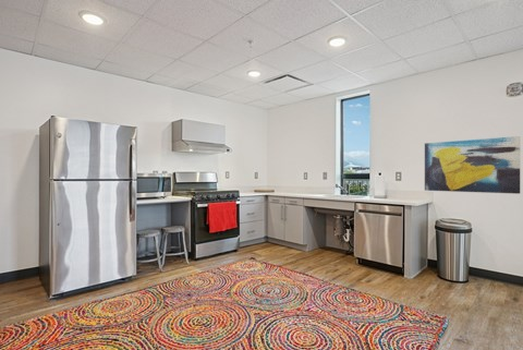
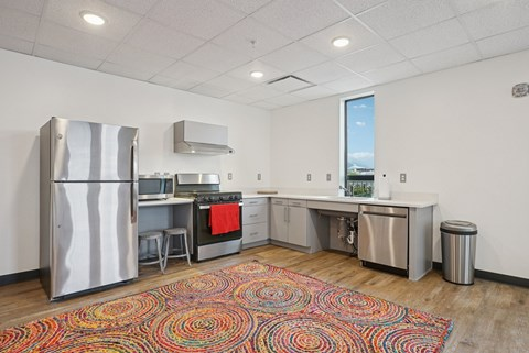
- wall art (467, 166)
